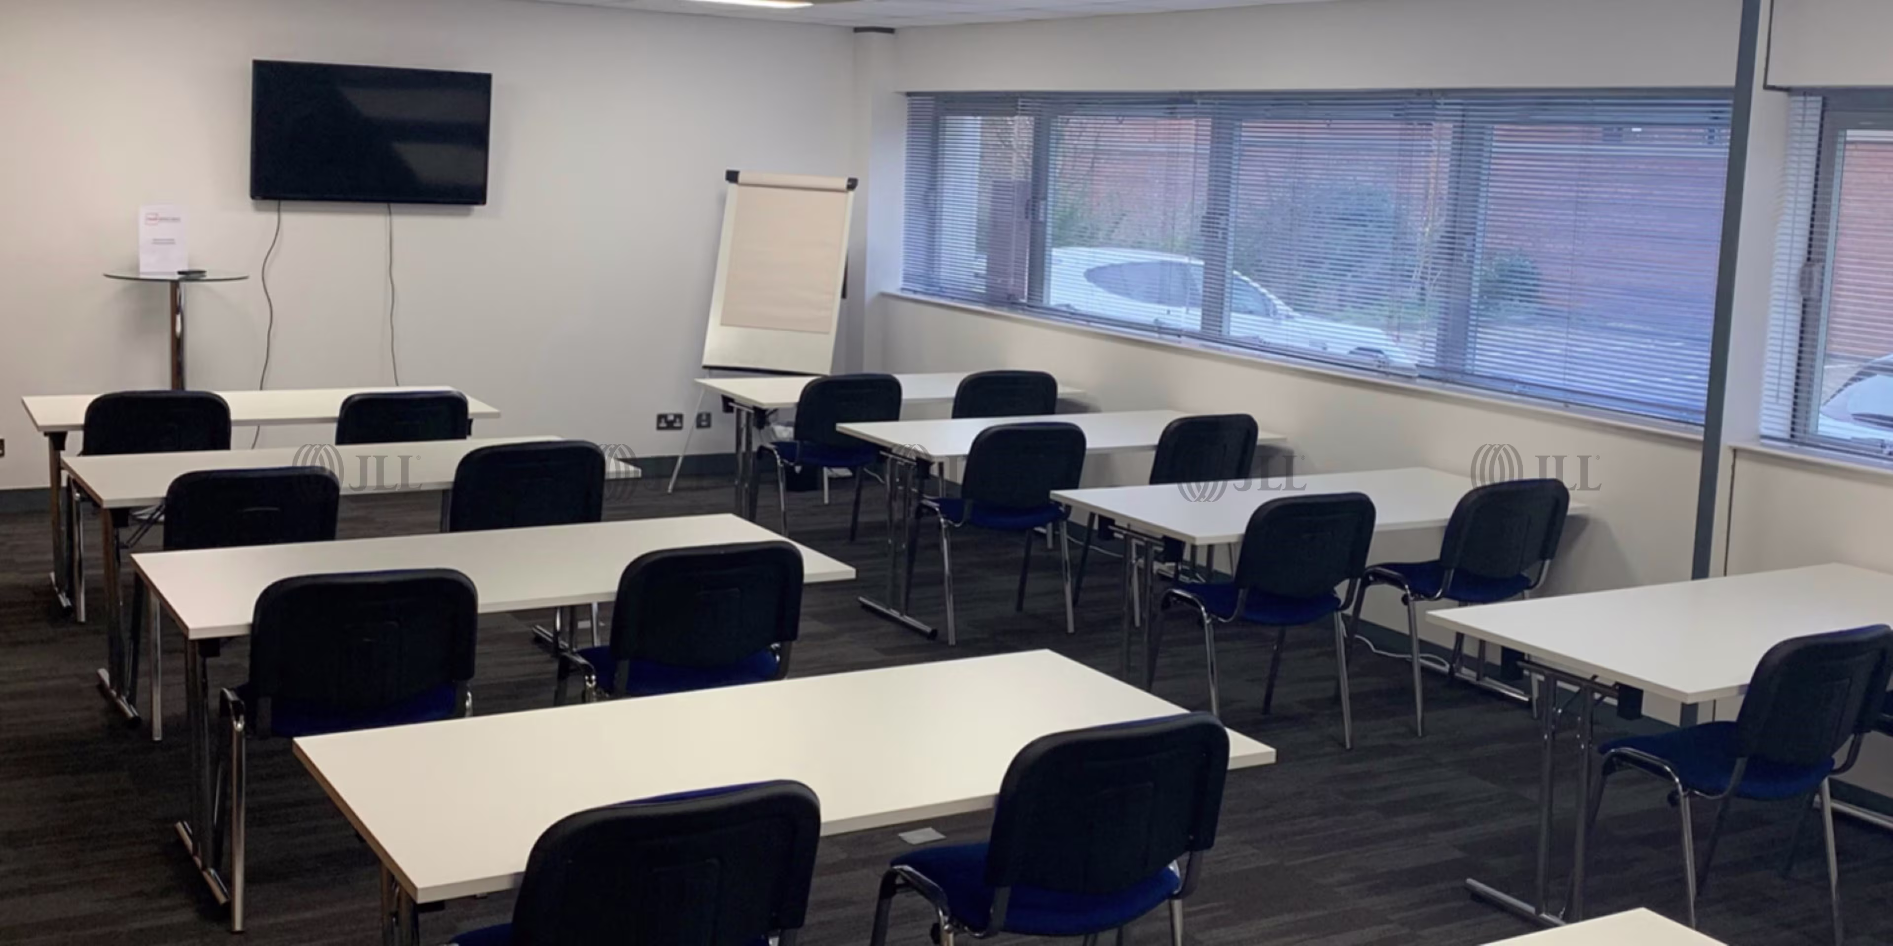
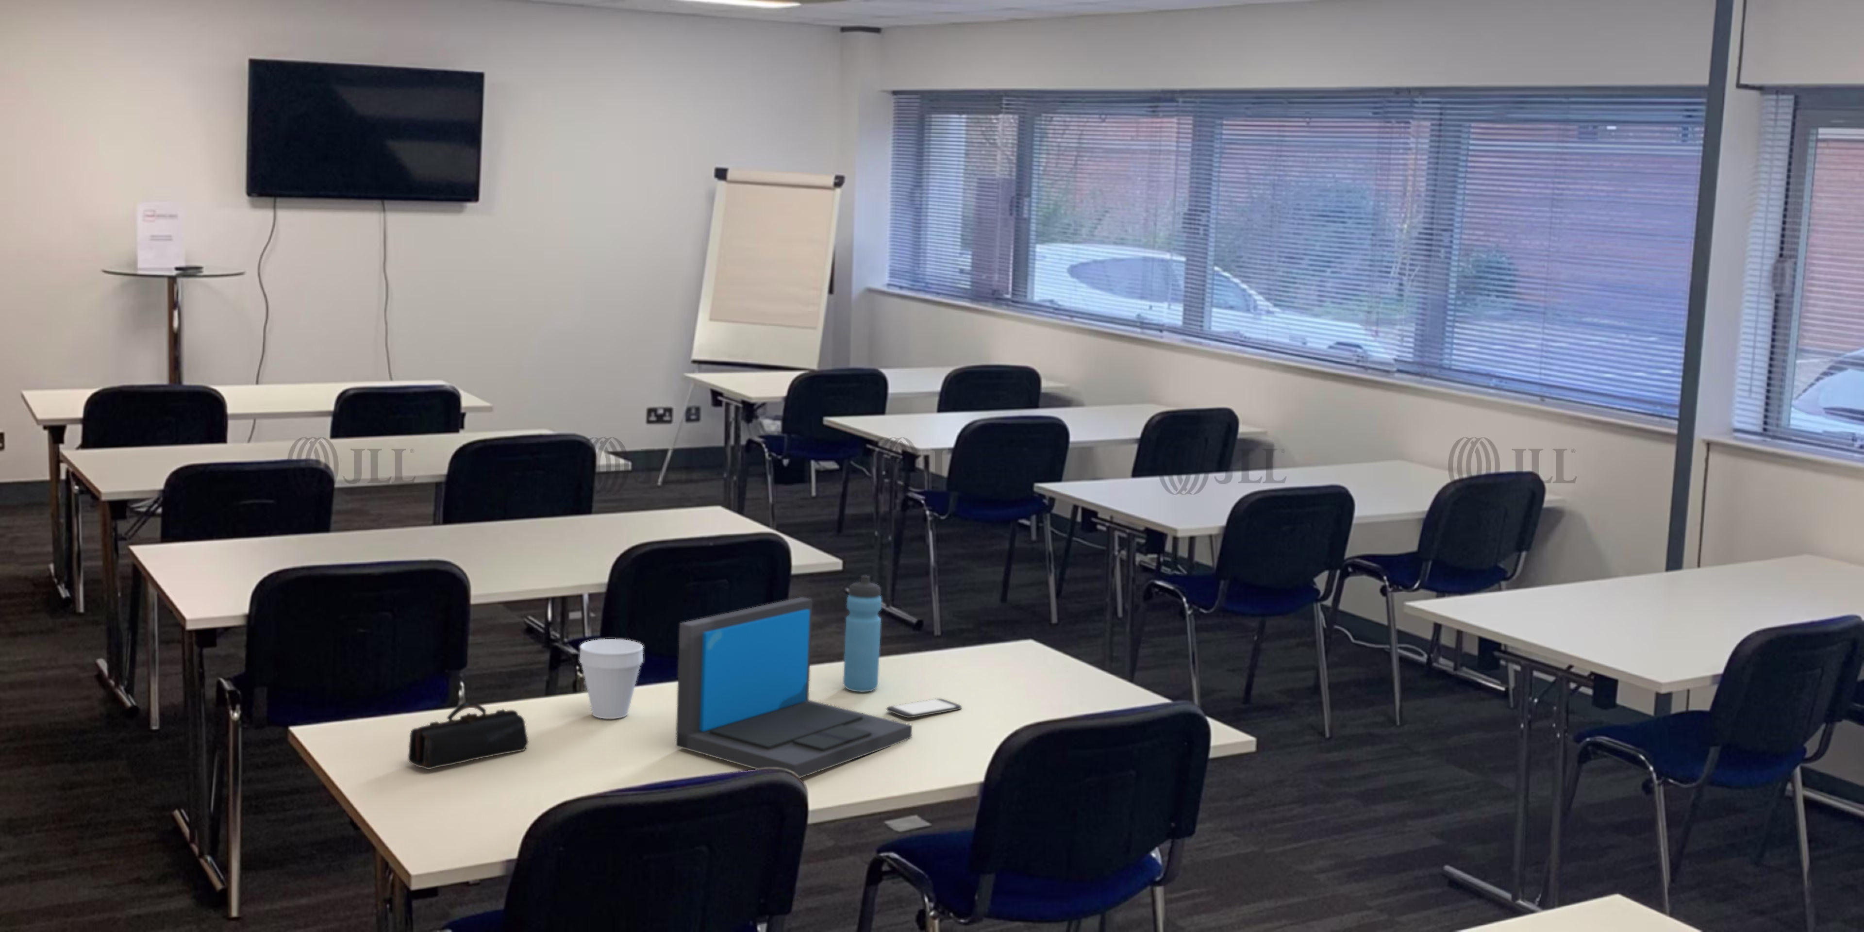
+ pencil case (468, 729)
+ cup (611, 680)
+ laptop (798, 682)
+ smartphone (924, 707)
+ water bottle (863, 632)
